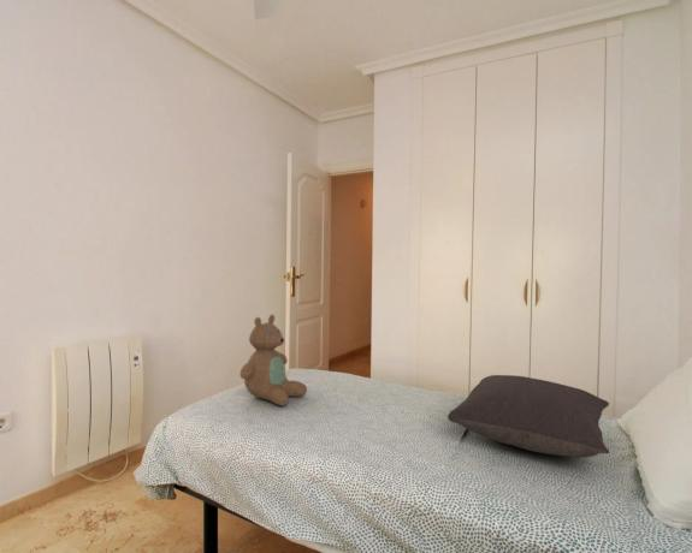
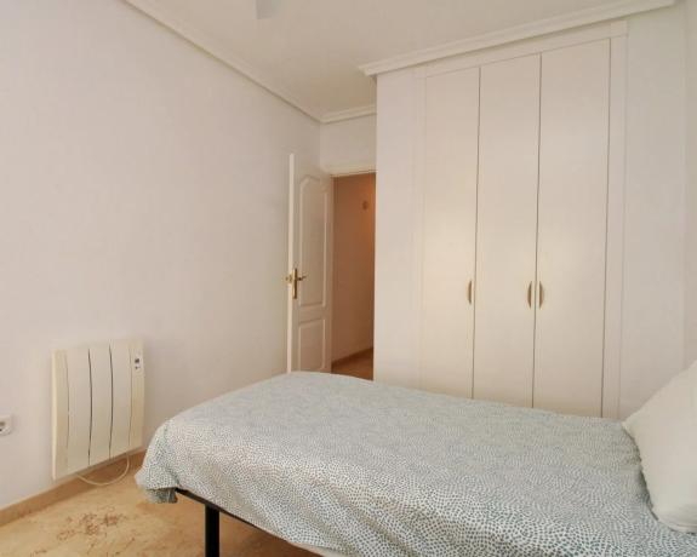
- teddy bear (274, 357)
- pillow (532, 411)
